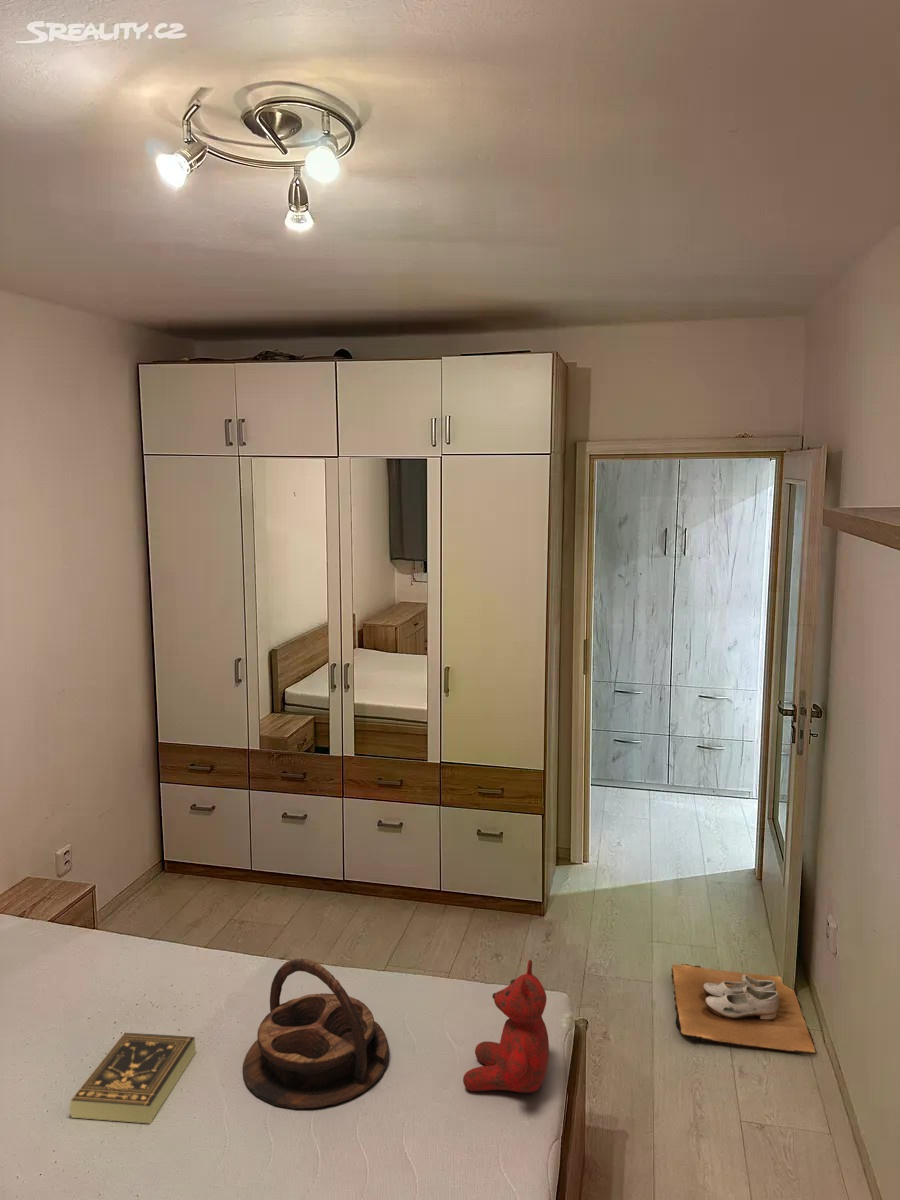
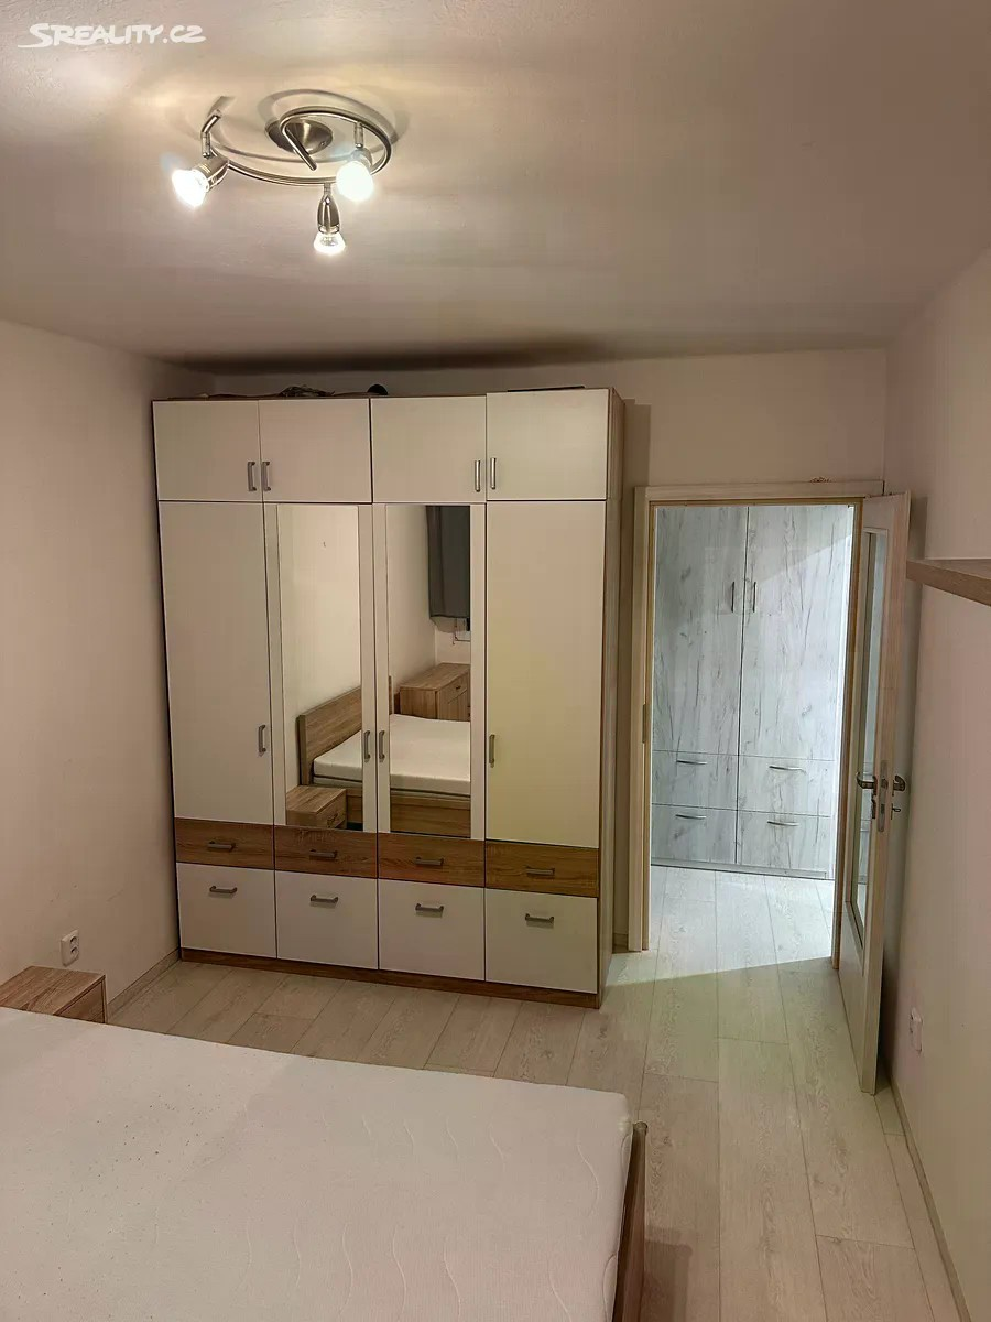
- book (136, 1074)
- teddy bear (507, 1023)
- serving tray (315, 1011)
- shoe (738, 995)
